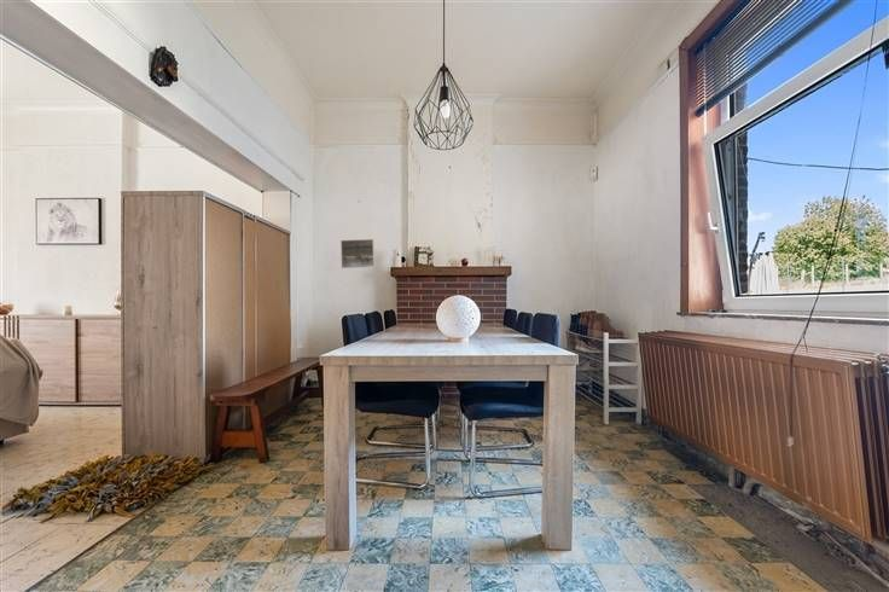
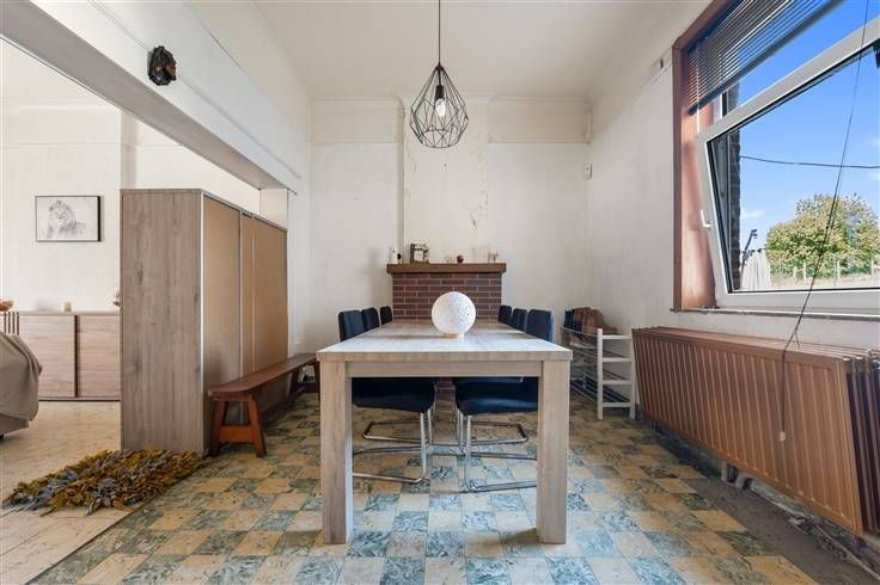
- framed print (358, 254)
